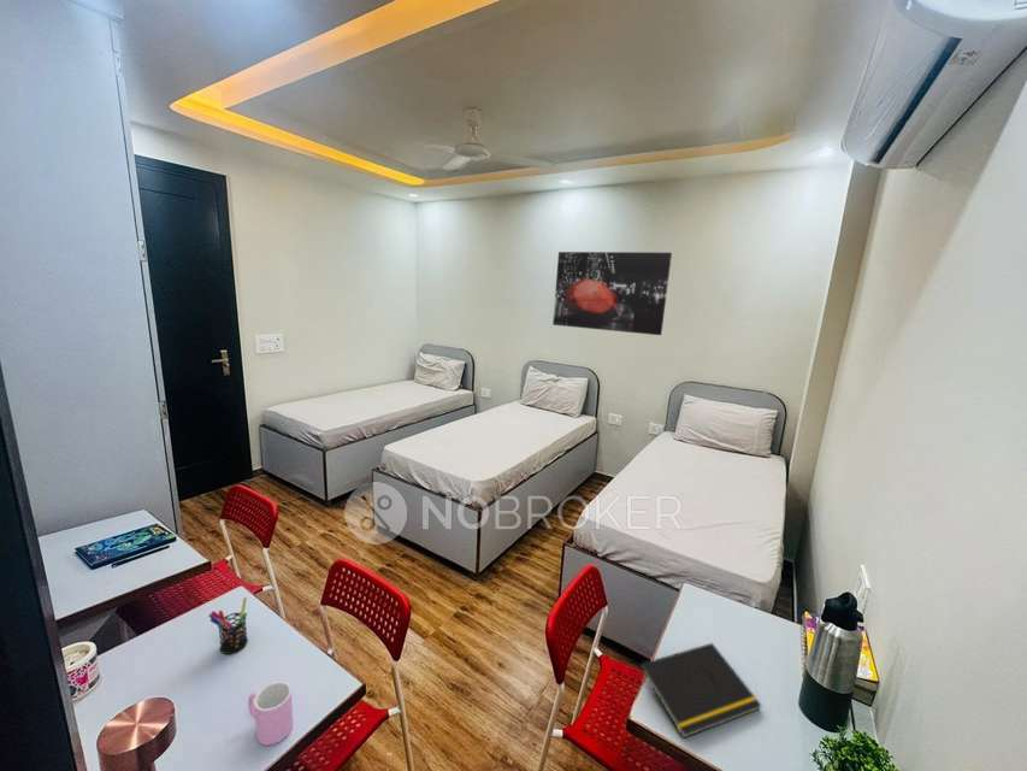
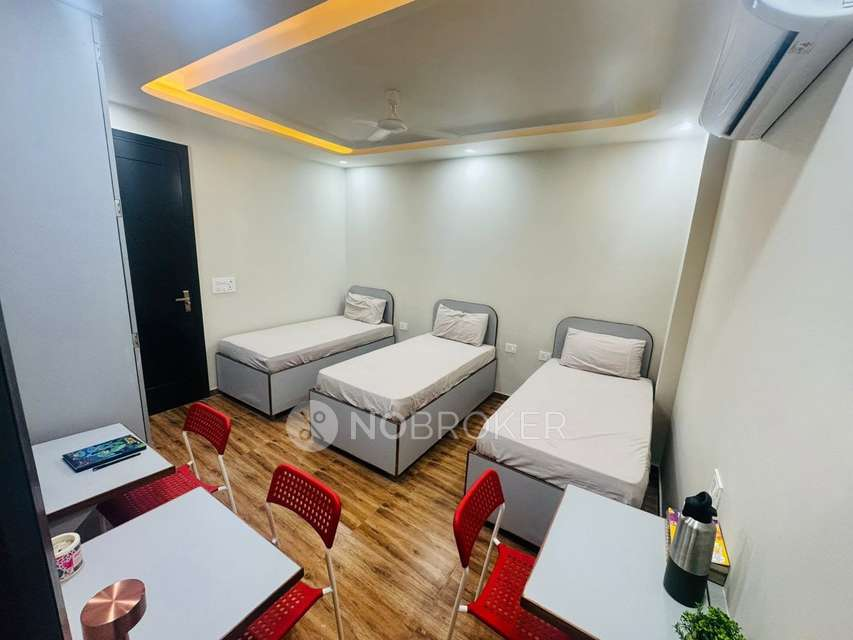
- notepad (698, 685)
- cup (267, 710)
- pen holder (232, 625)
- wall art (607, 292)
